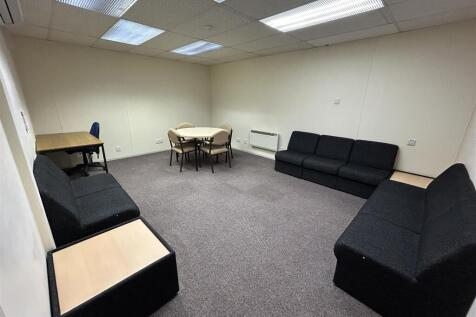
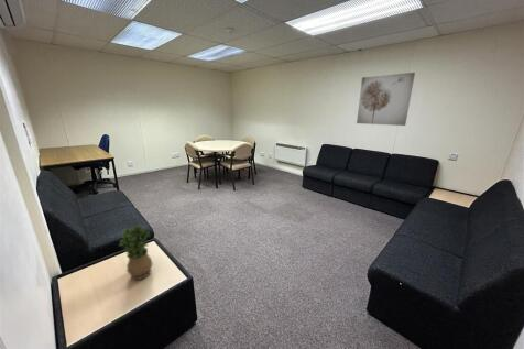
+ potted plant (137, 249)
+ wall art (382, 100)
